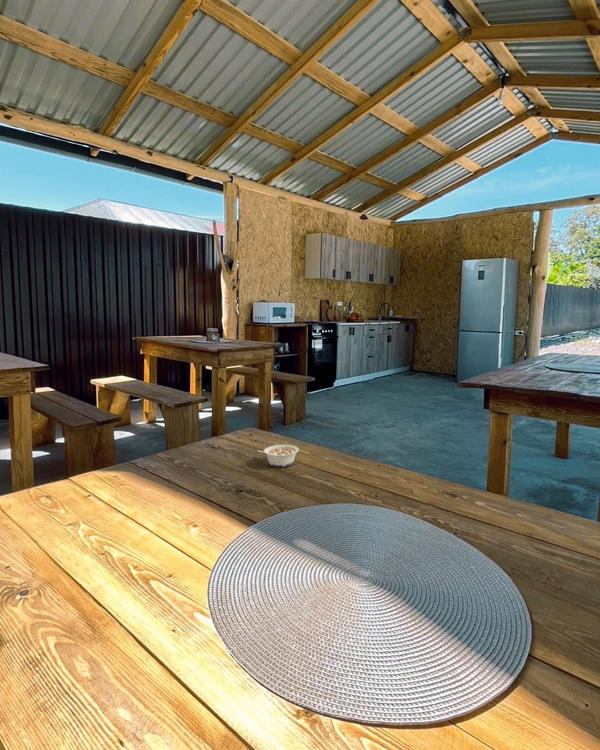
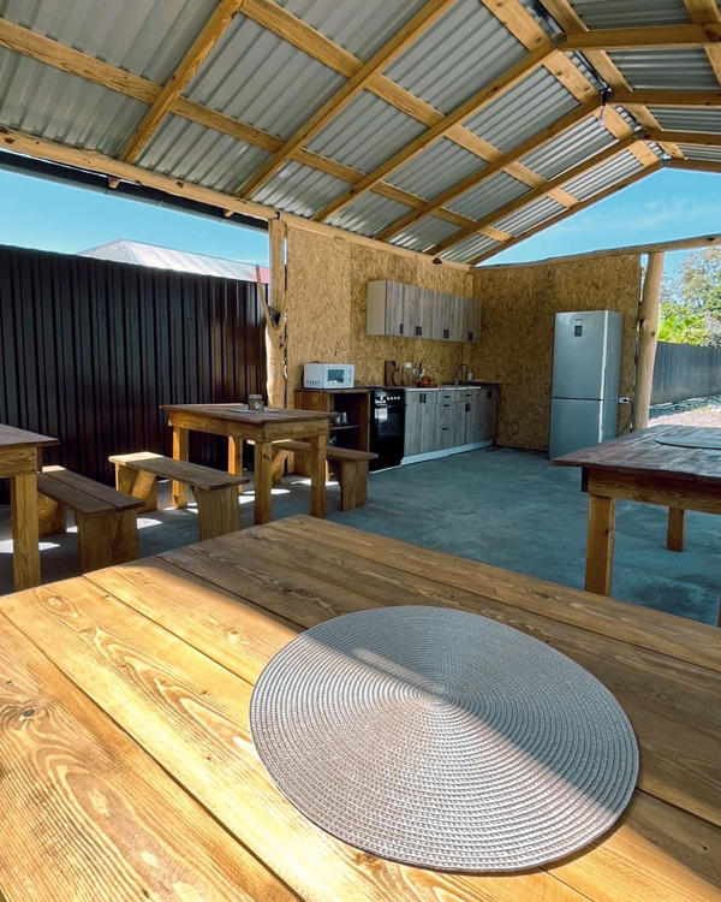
- legume (280, 455)
